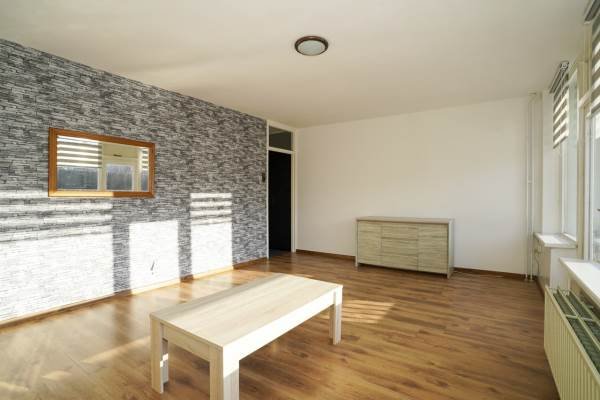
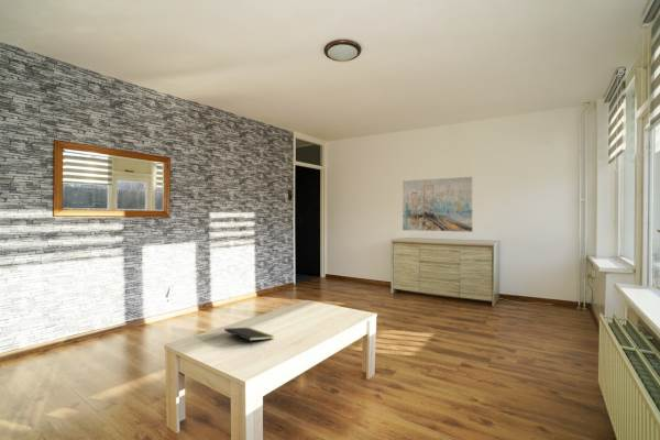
+ wall art (436, 205)
+ notepad (249, 333)
